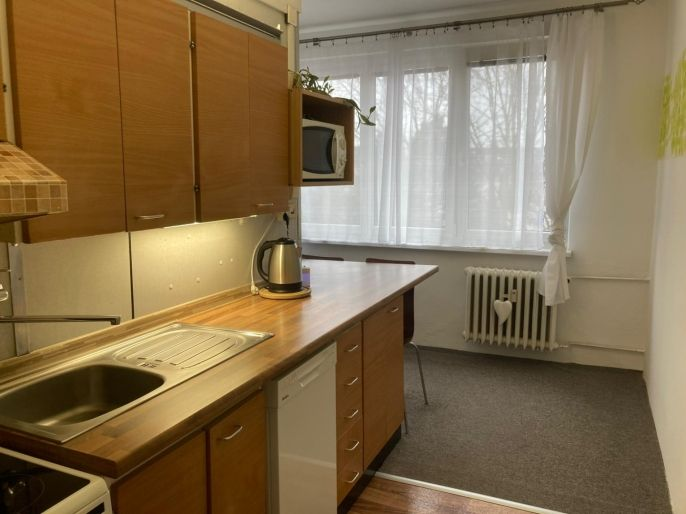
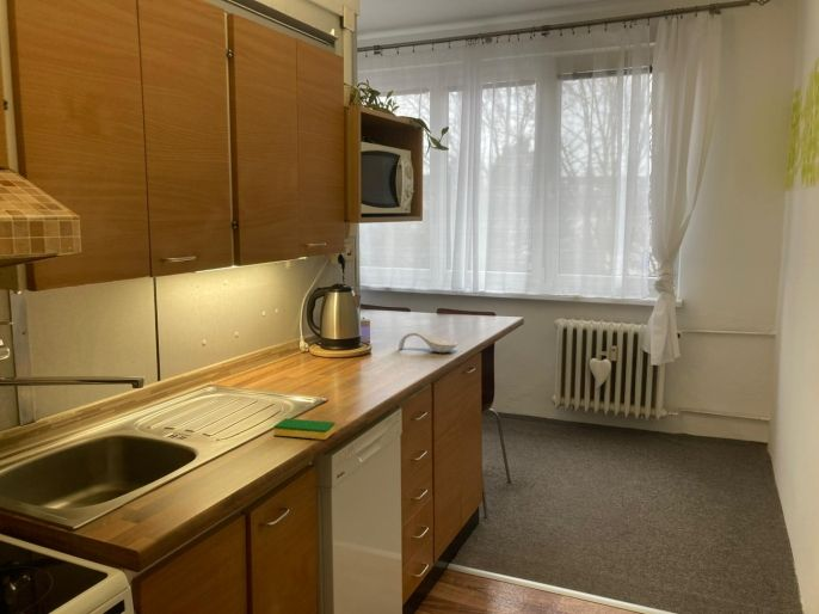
+ dish sponge (304, 428)
+ spoon rest (427, 342)
